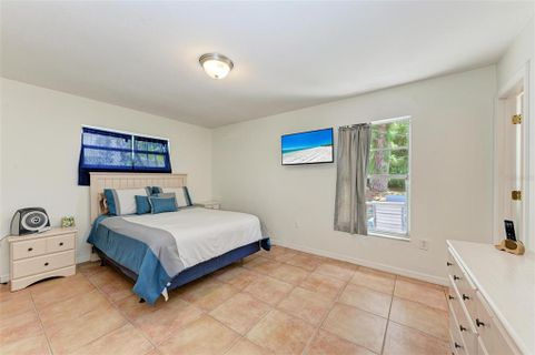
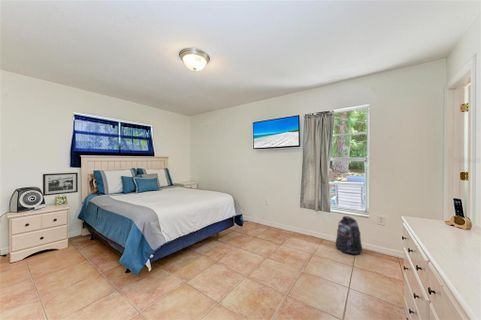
+ picture frame (61, 183)
+ backpack (348, 233)
